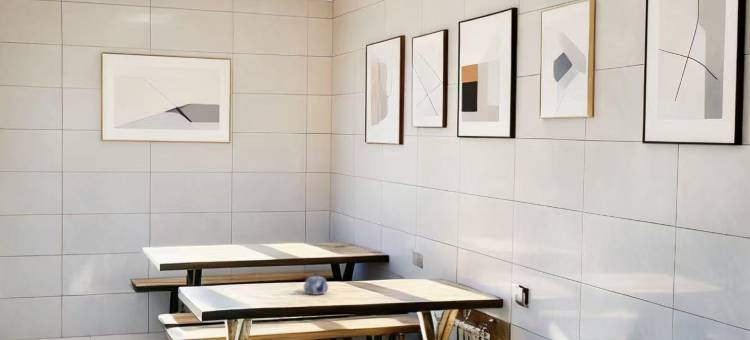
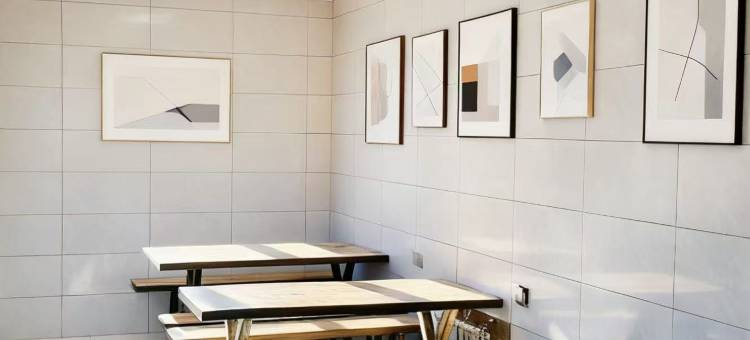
- teapot (316, 283)
